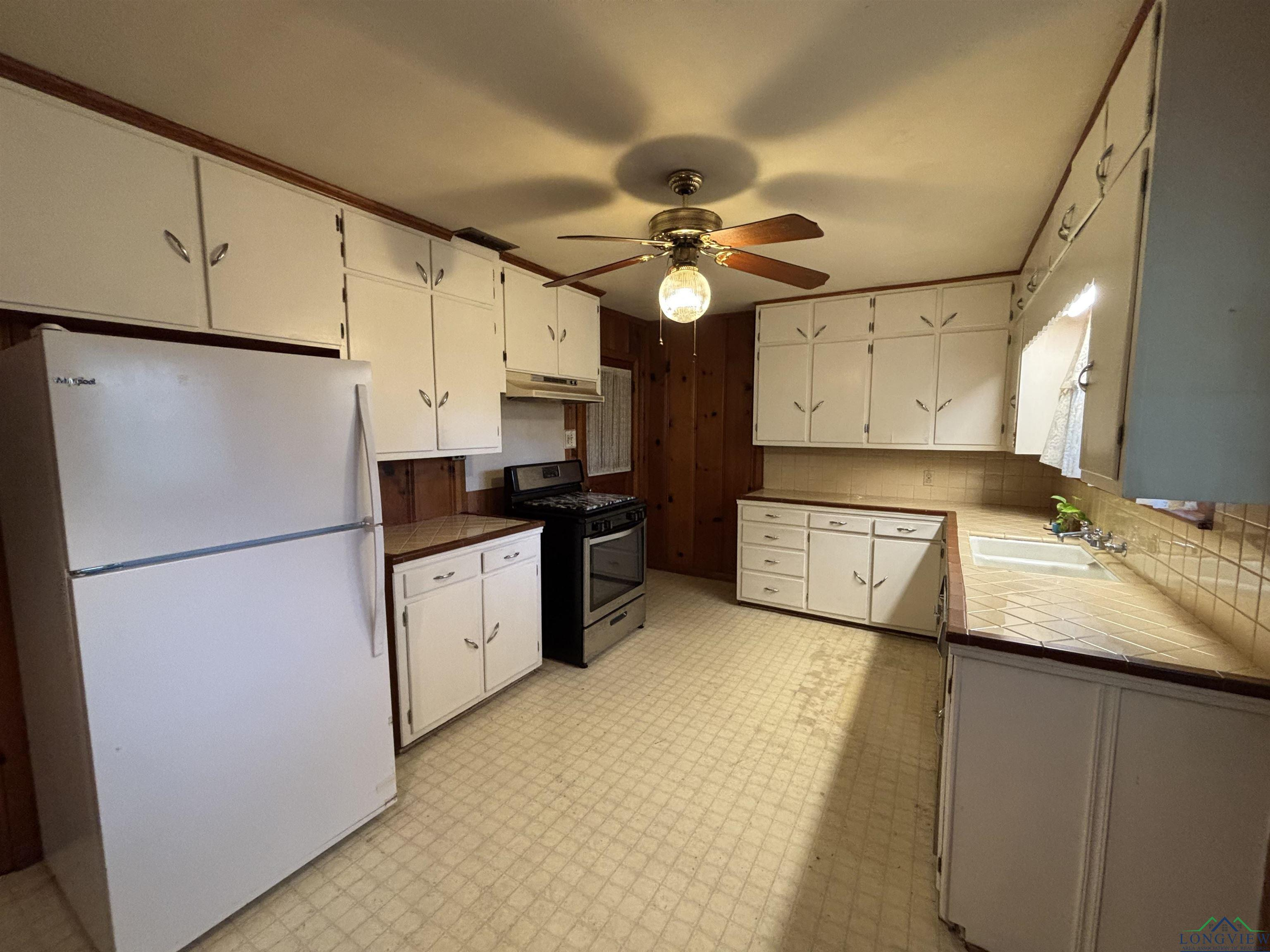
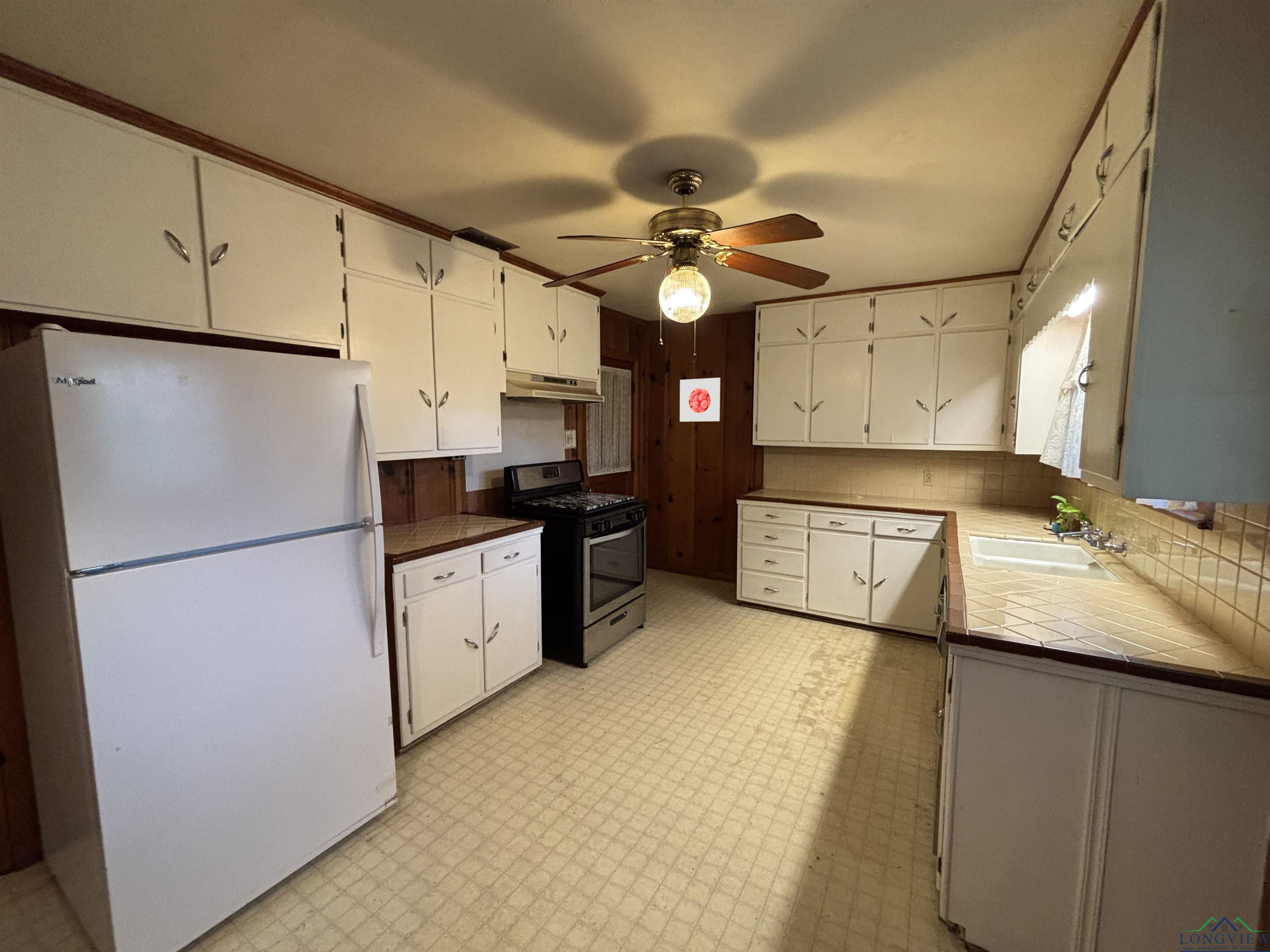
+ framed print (699, 400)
